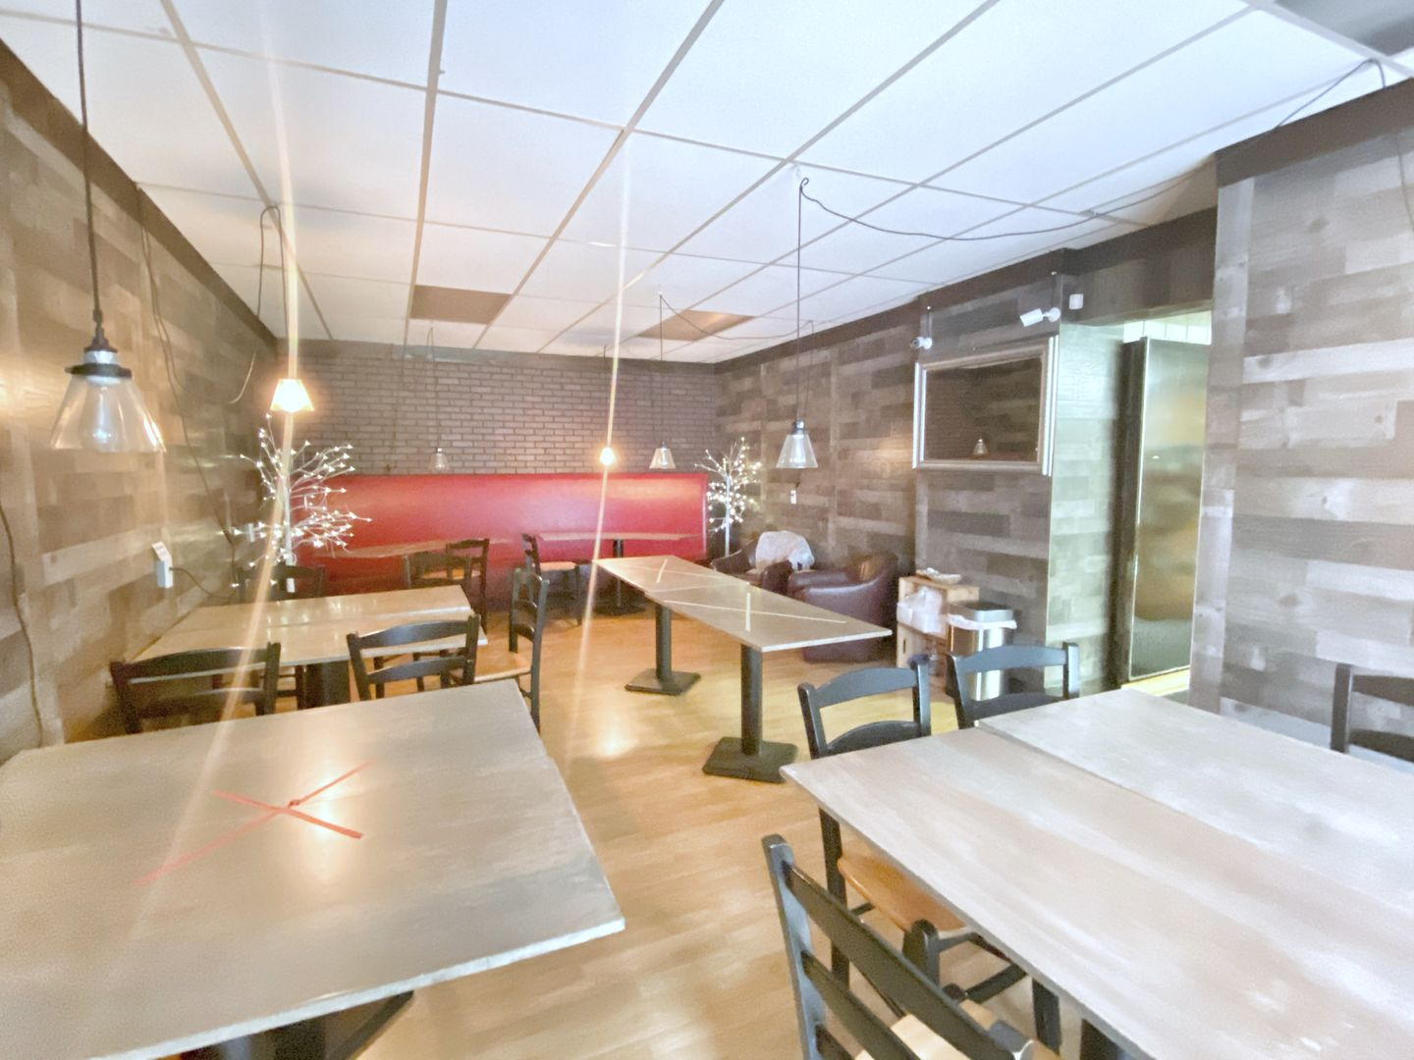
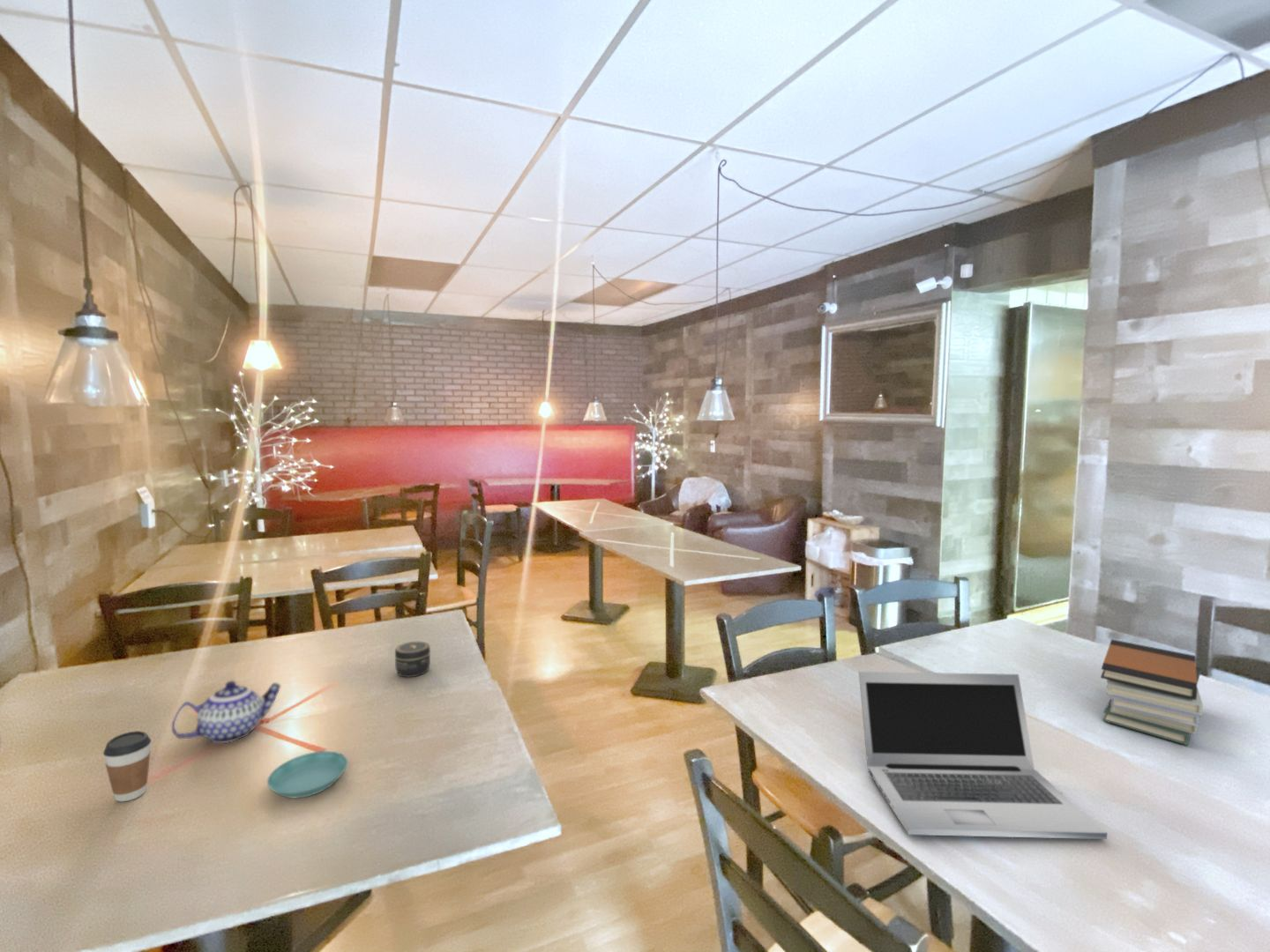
+ laptop (968, 747)
+ coffee cup (129, 767)
+ book stack (1150, 688)
+ jar (413, 658)
+ saucer (309, 776)
+ teapot (228, 708)
